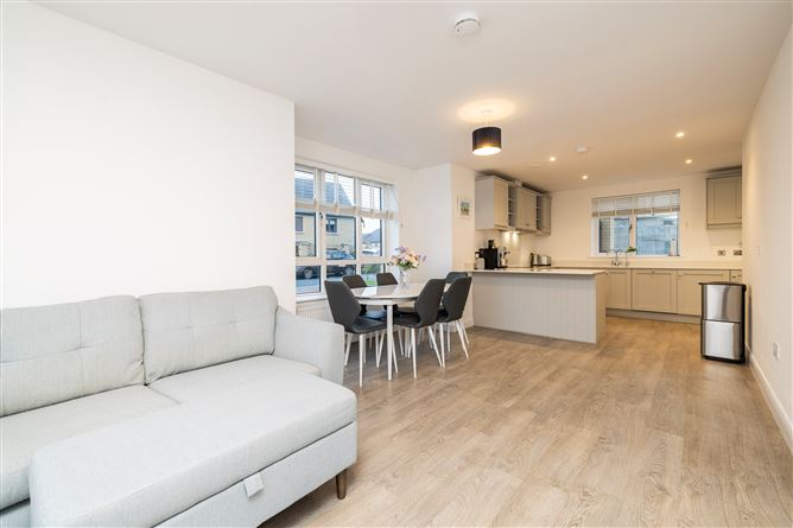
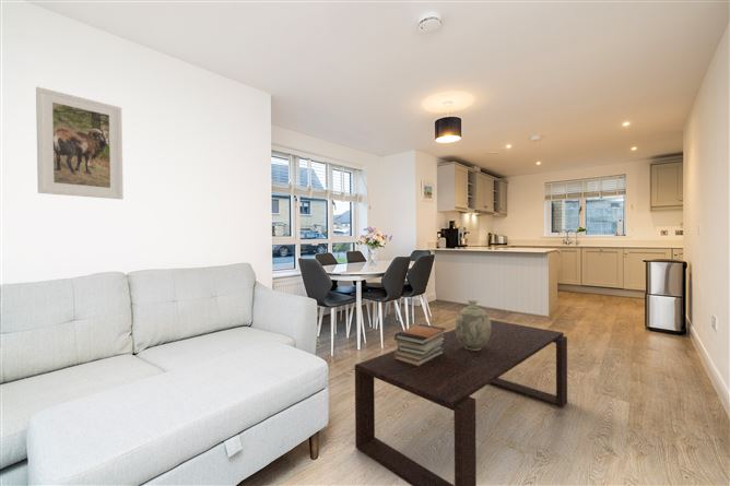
+ decorative vase (472, 323)
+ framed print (82, 146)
+ coffee table (473, 383)
+ book stack (421, 343)
